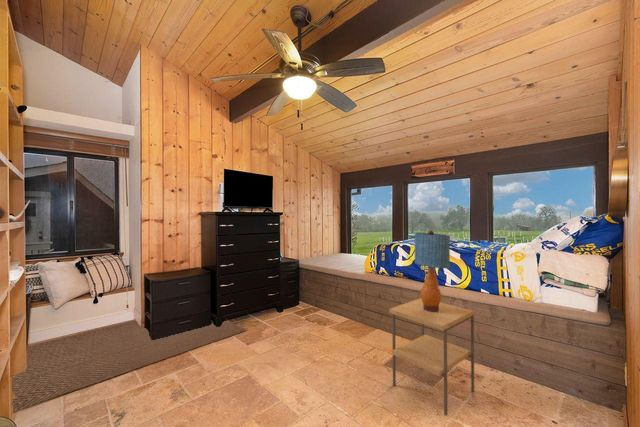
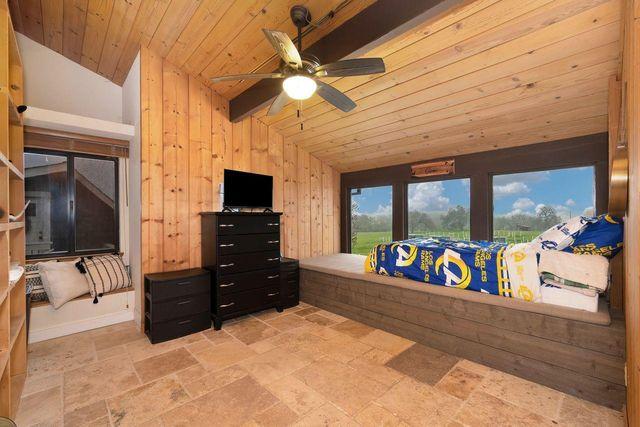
- side table (431, 349)
- table lamp (431, 269)
- rug (129, 341)
